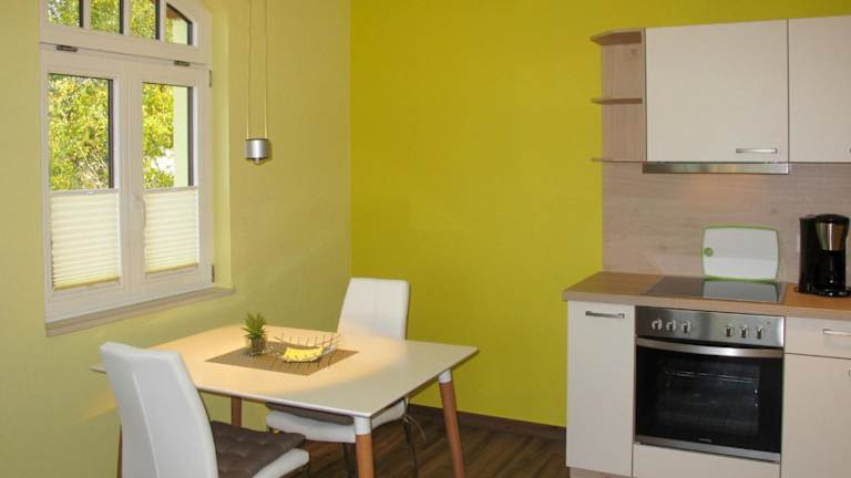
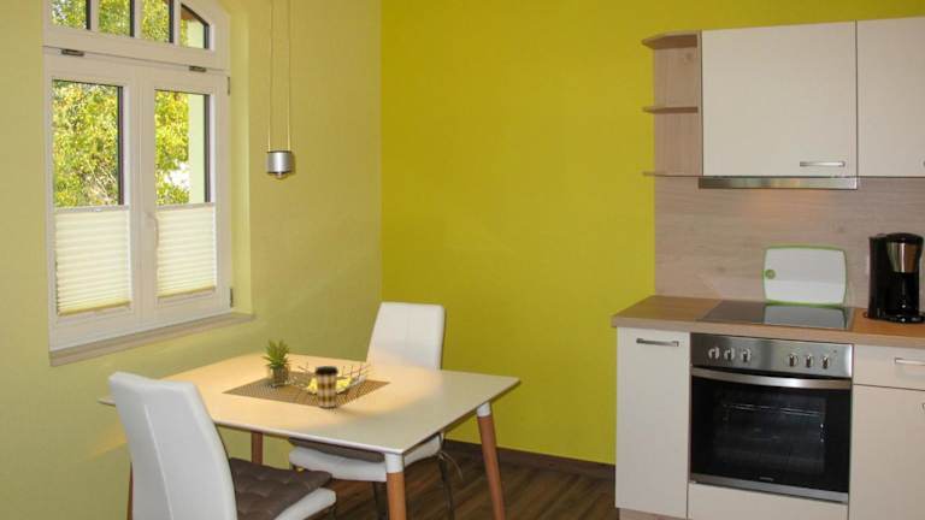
+ coffee cup (326, 386)
